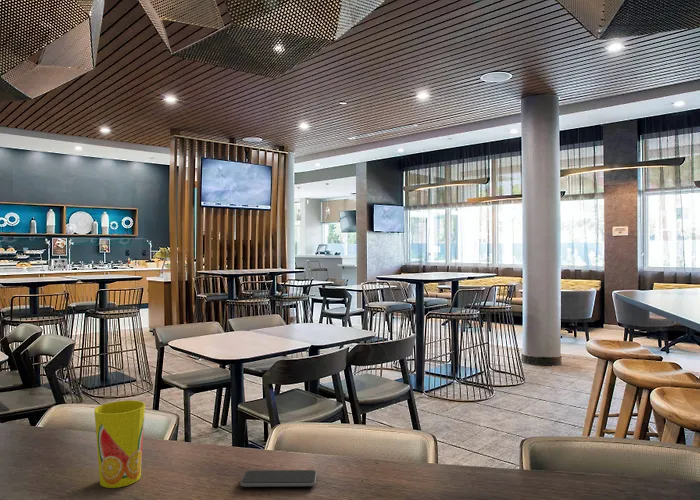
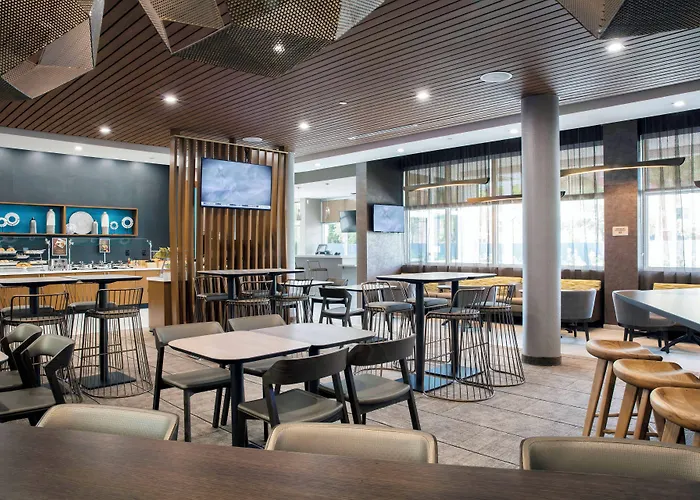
- smartphone (279, 478)
- cup (120, 443)
